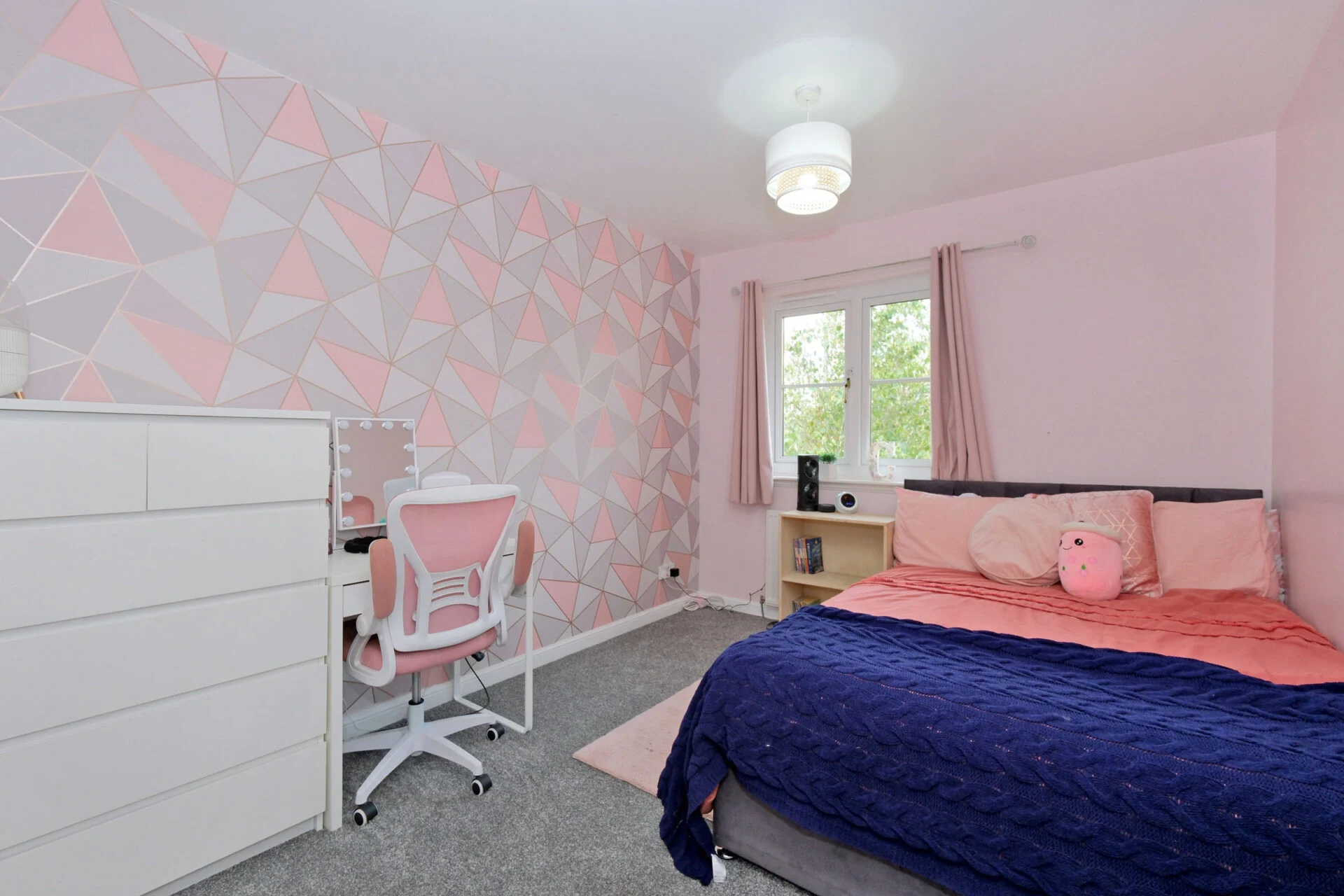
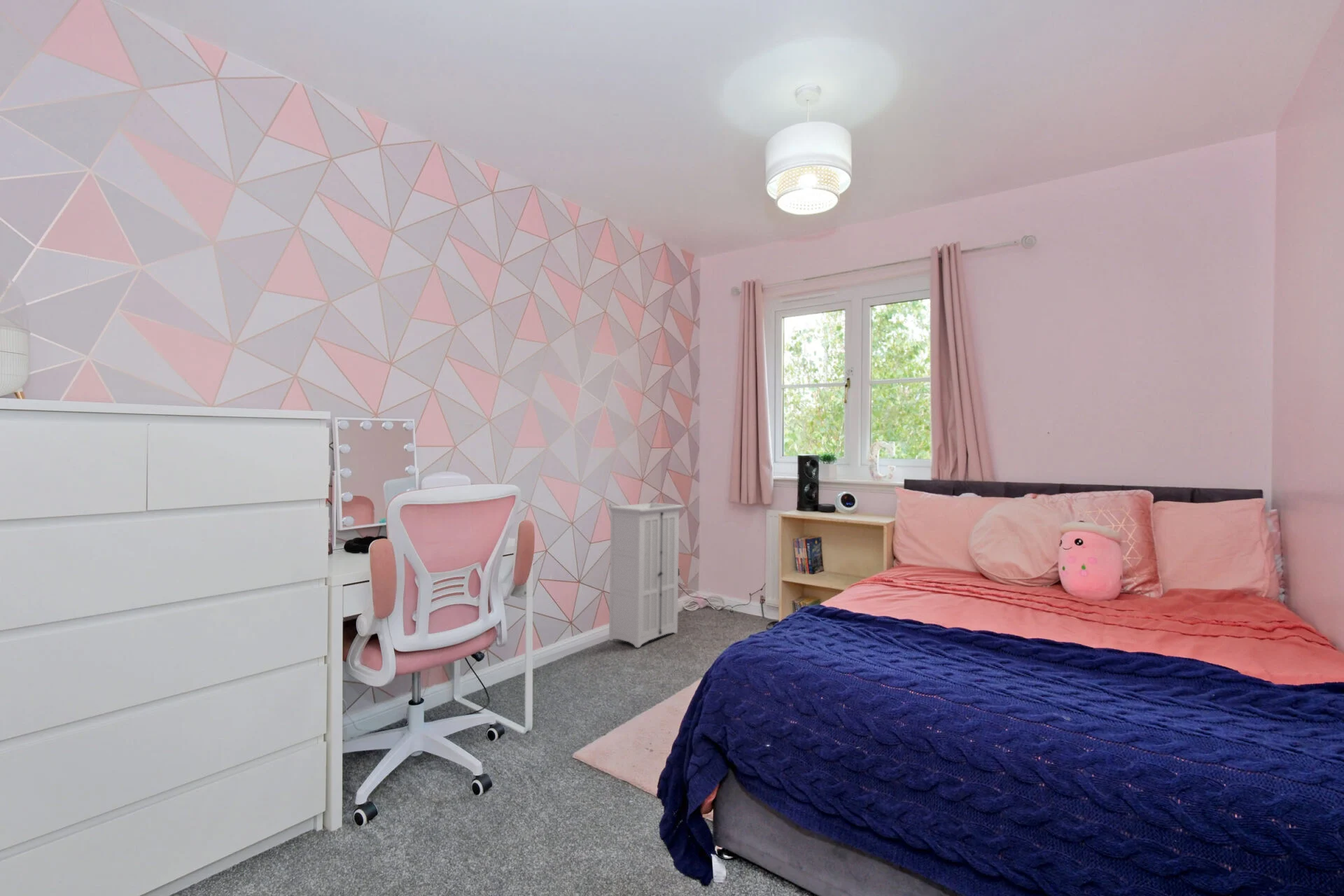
+ storage cabinet (646, 570)
